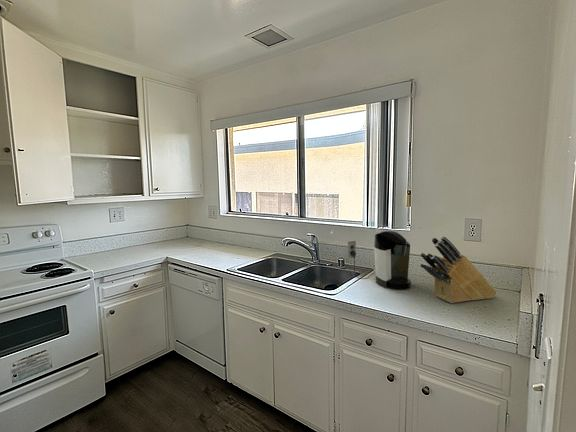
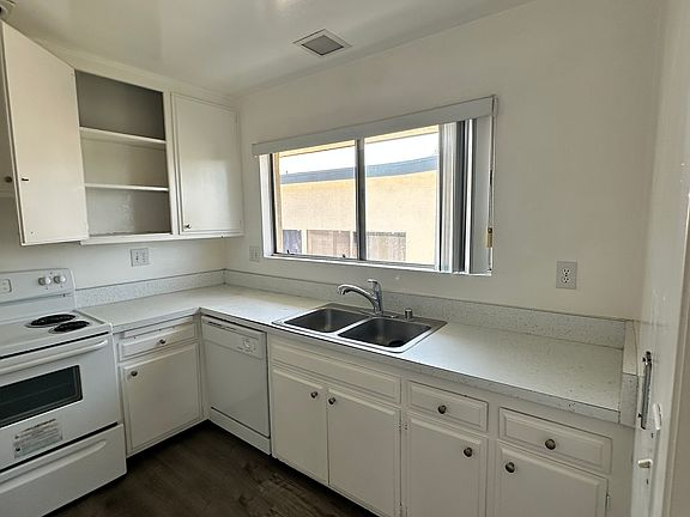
- knife block (457, 266)
- coffee maker (383, 258)
